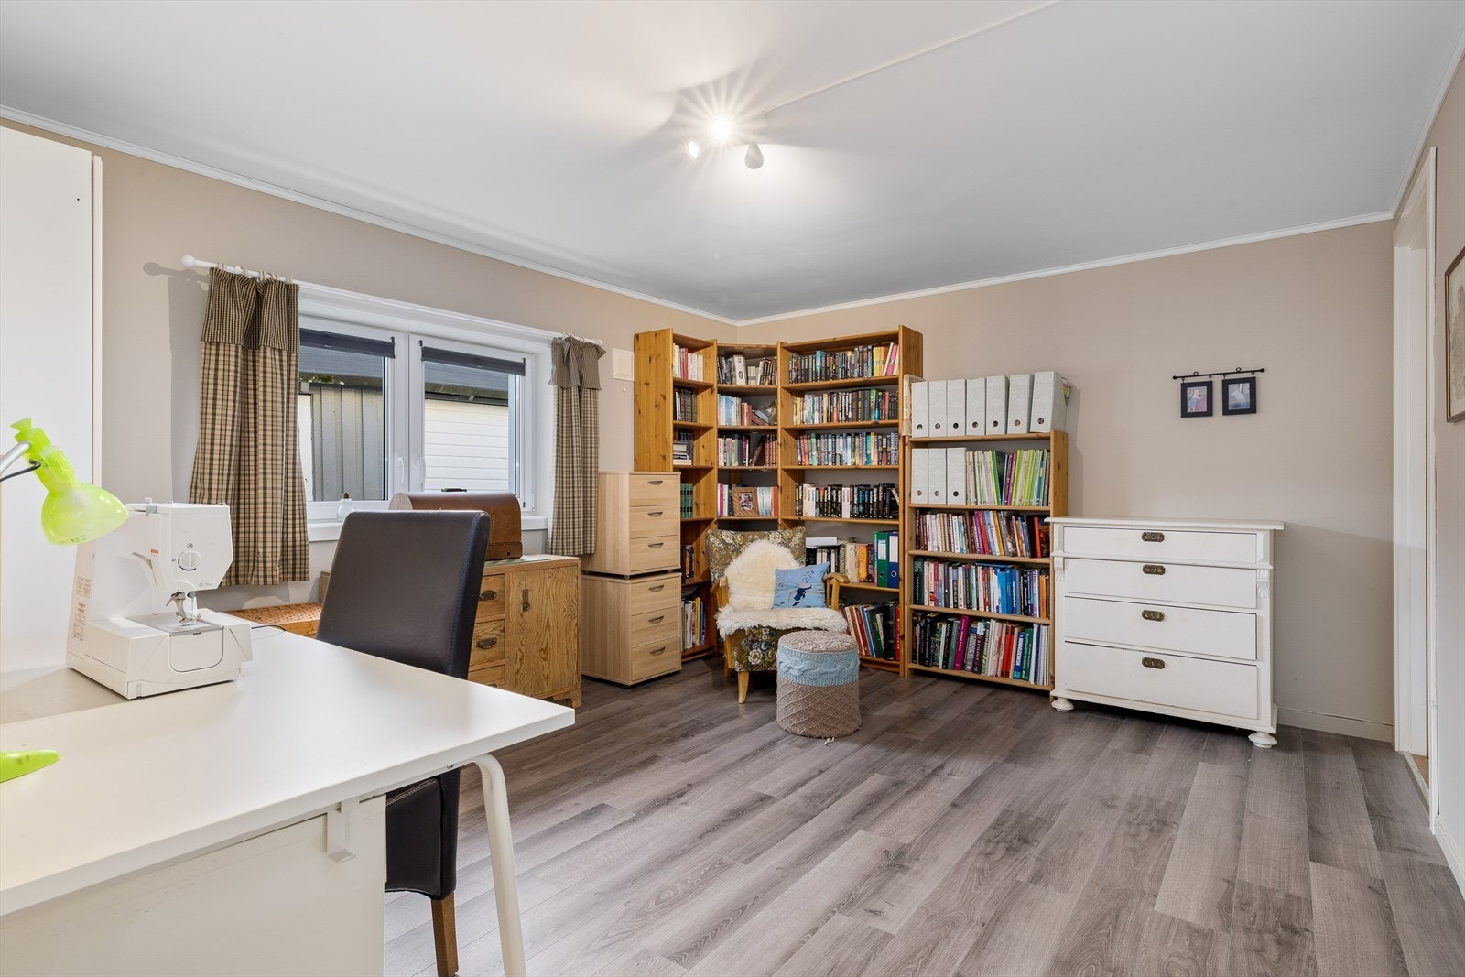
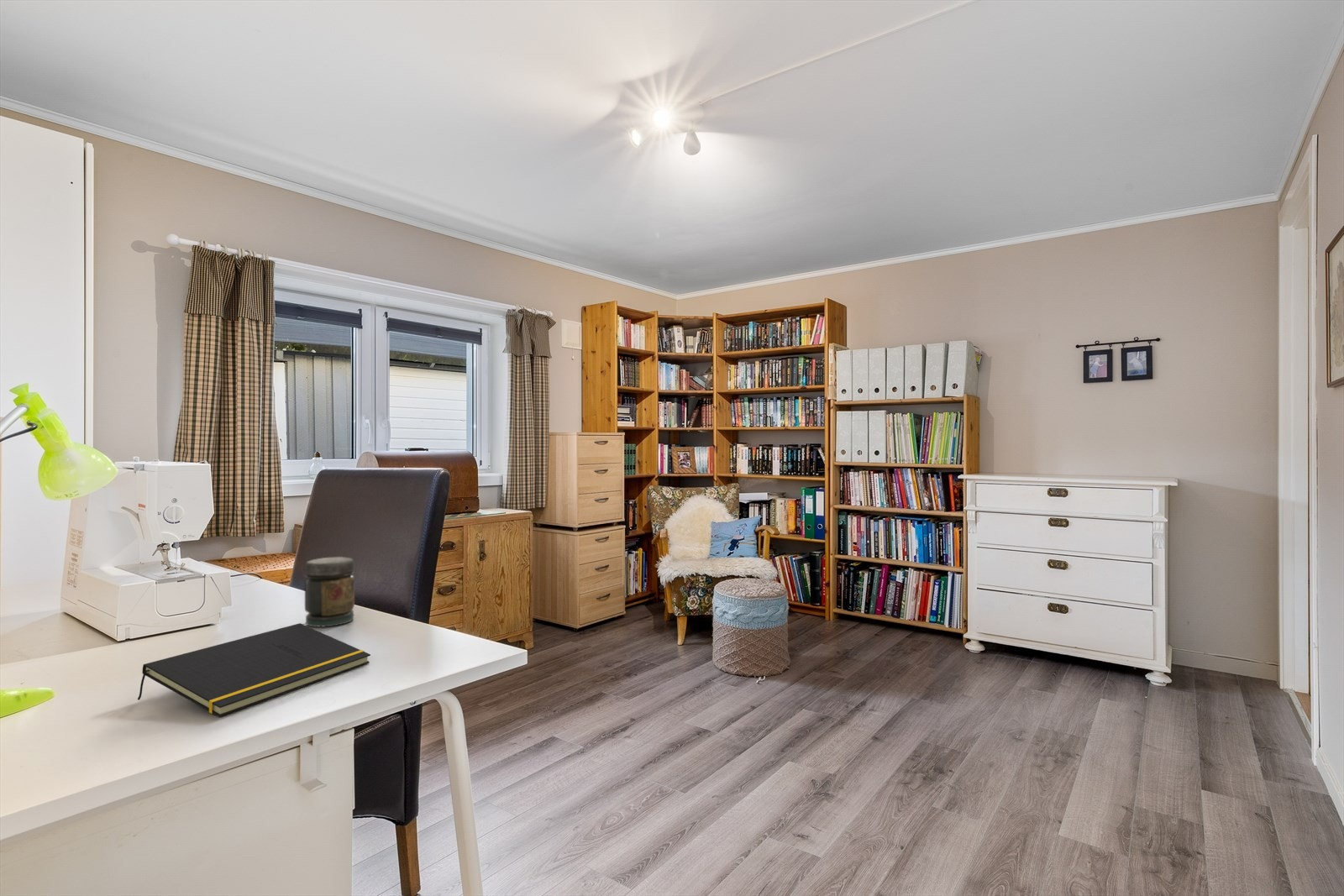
+ notepad (265, 663)
+ jar (330, 590)
